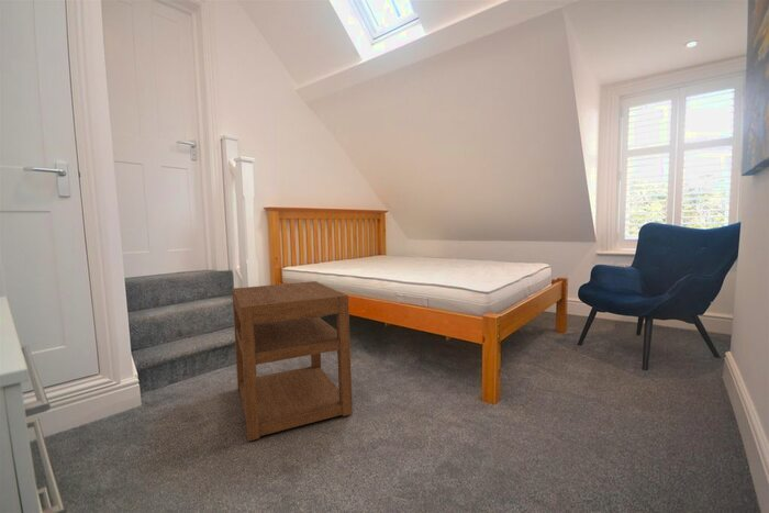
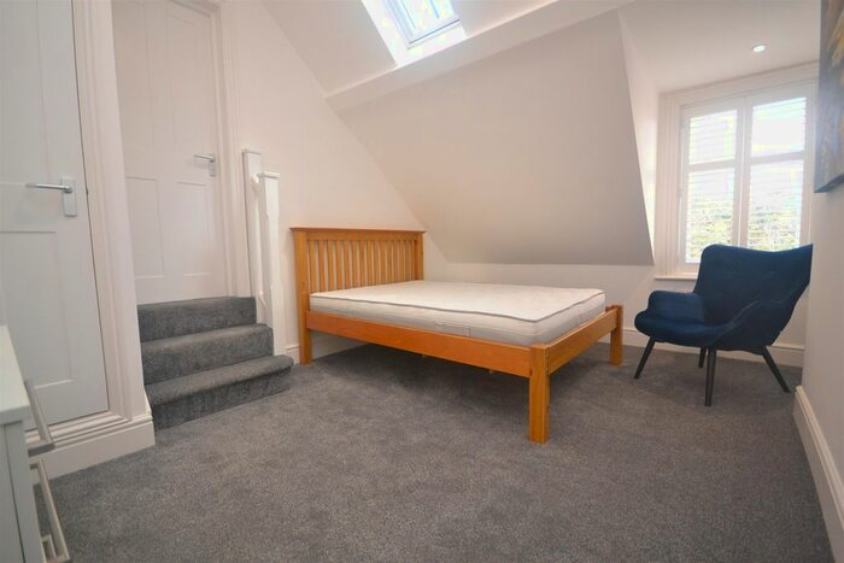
- nightstand (288, 346)
